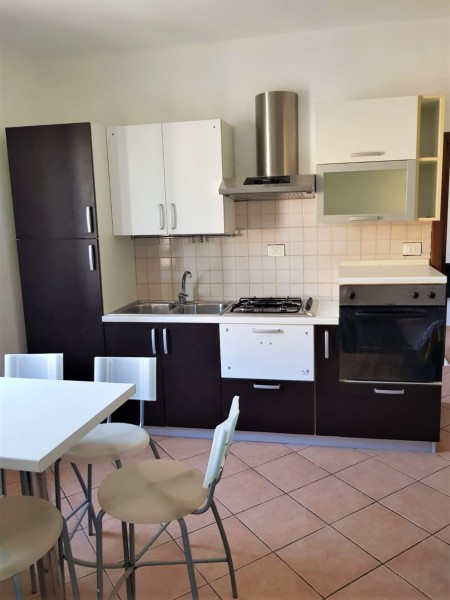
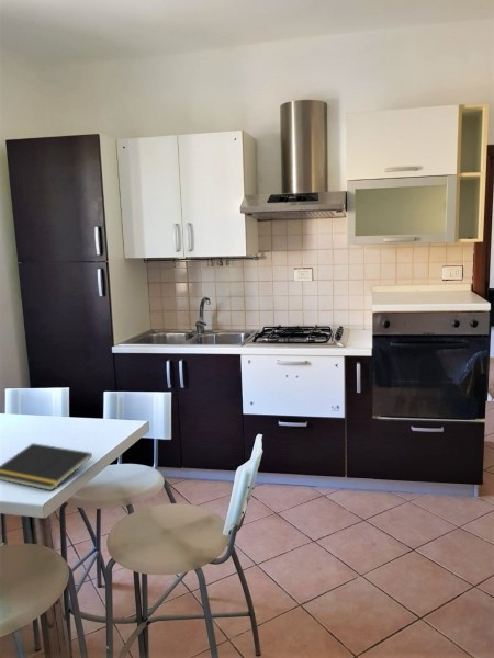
+ notepad (41, 465)
